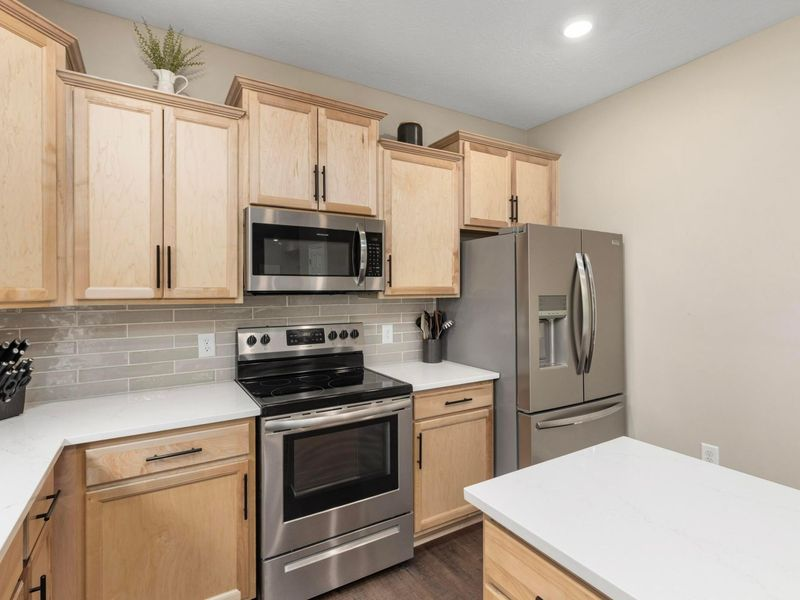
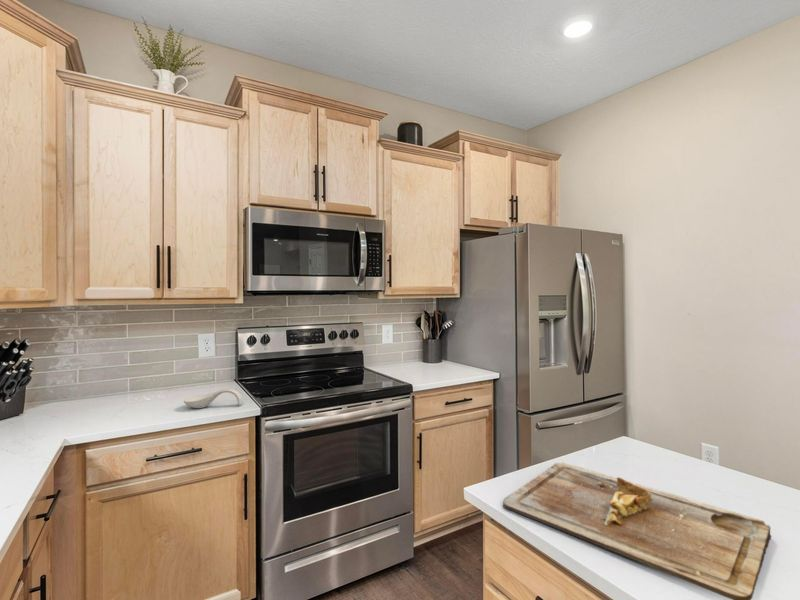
+ cutting board (626, 504)
+ spoon rest (213, 397)
